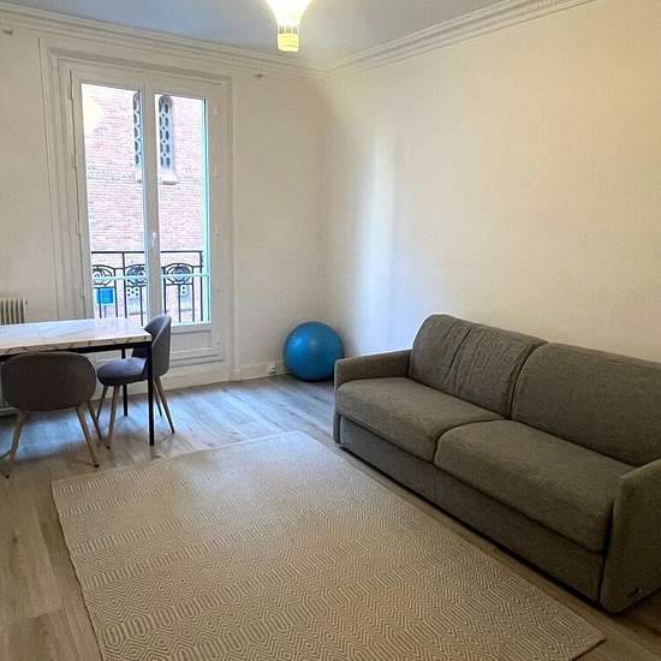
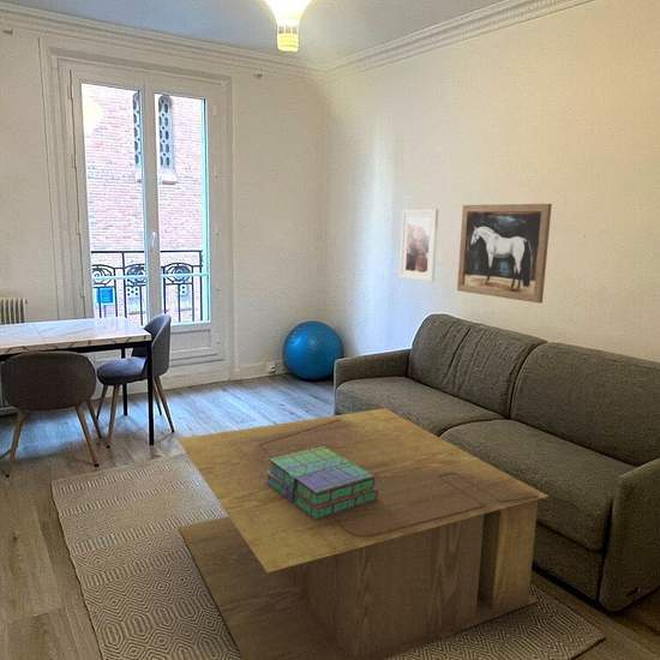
+ stack of books (320, 478)
+ wall art (499, 251)
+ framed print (418, 245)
+ coffee table (342, 512)
